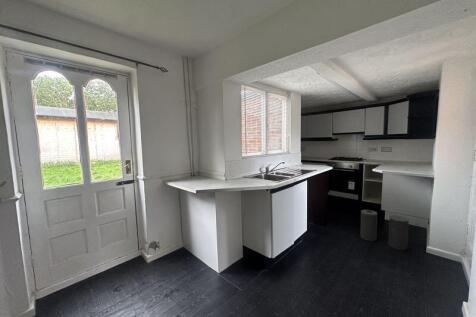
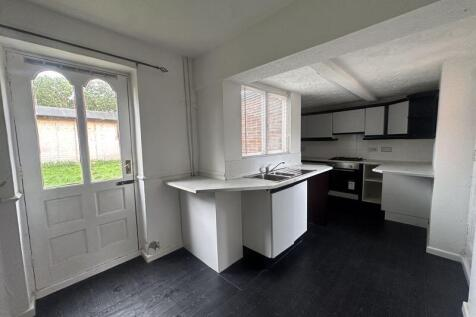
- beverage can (376, 228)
